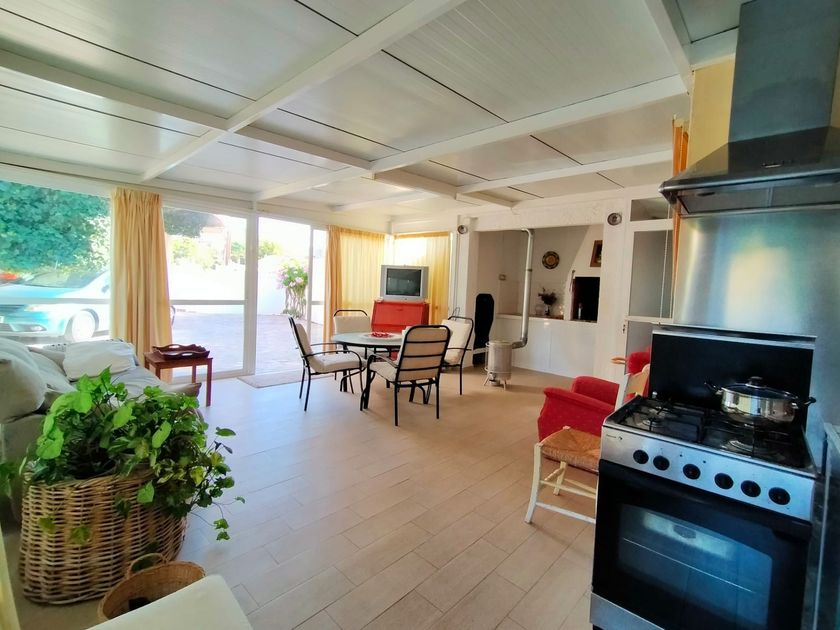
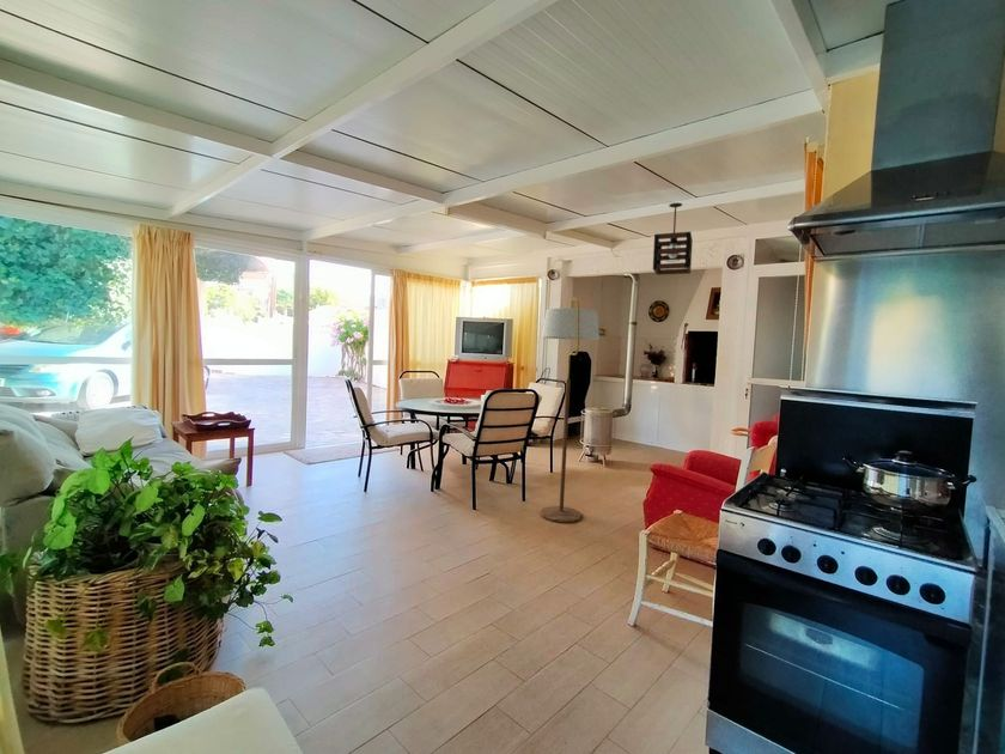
+ floor lamp (567, 408)
+ pendant light (674, 238)
